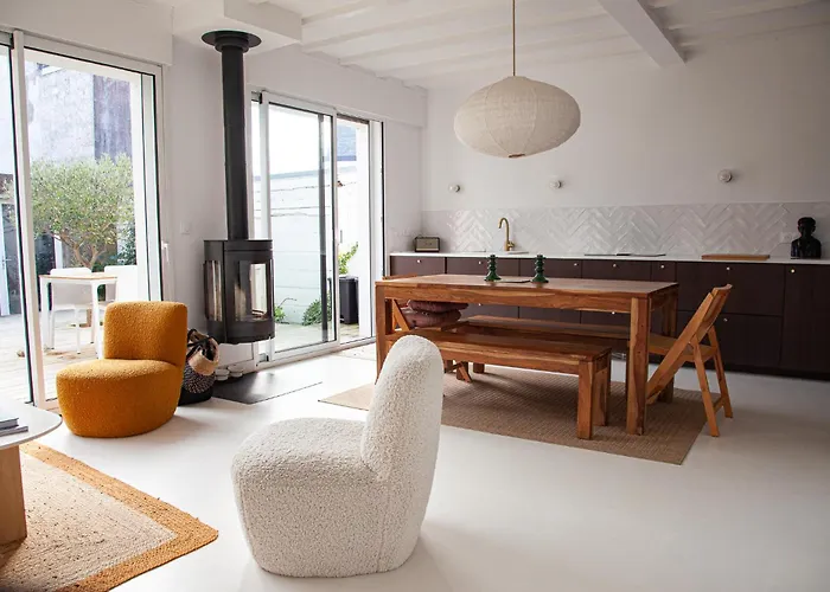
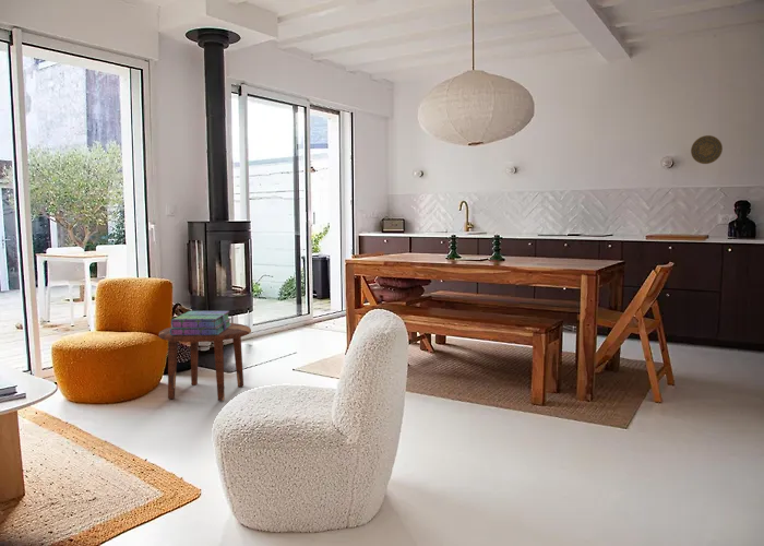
+ side table (215, 360)
+ stack of books (202, 321)
+ decorative plate (706, 150)
